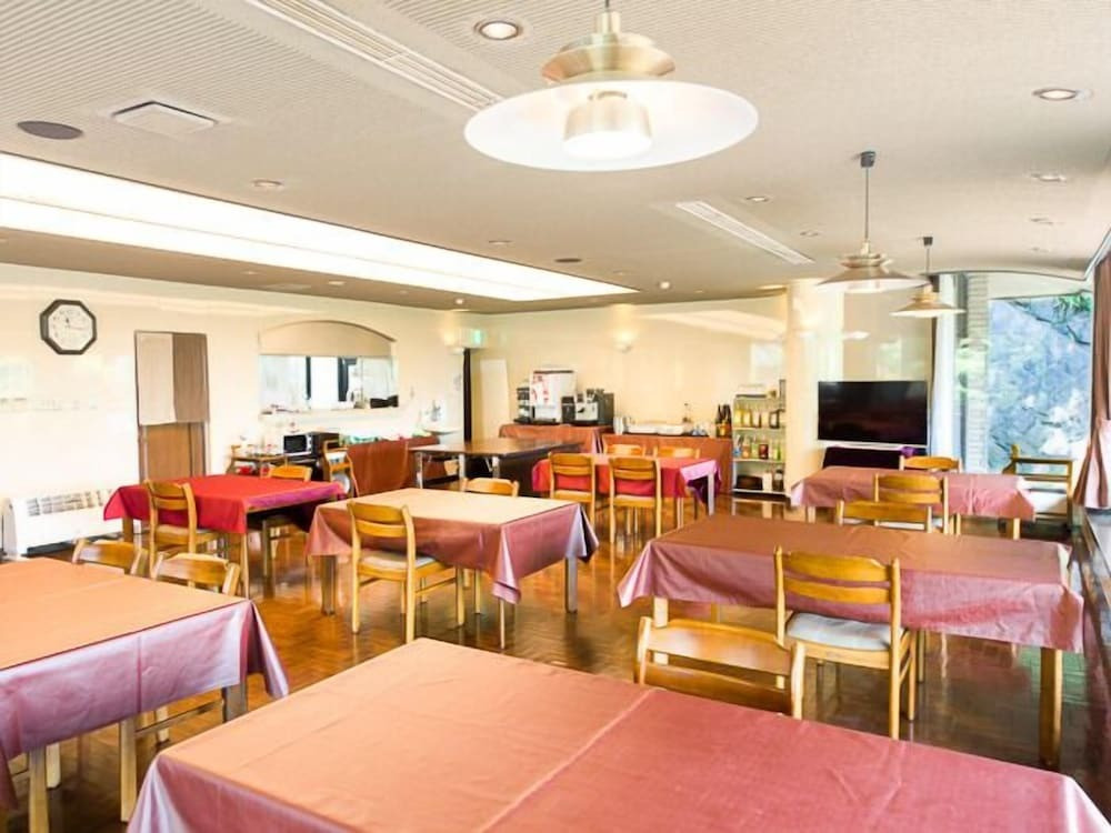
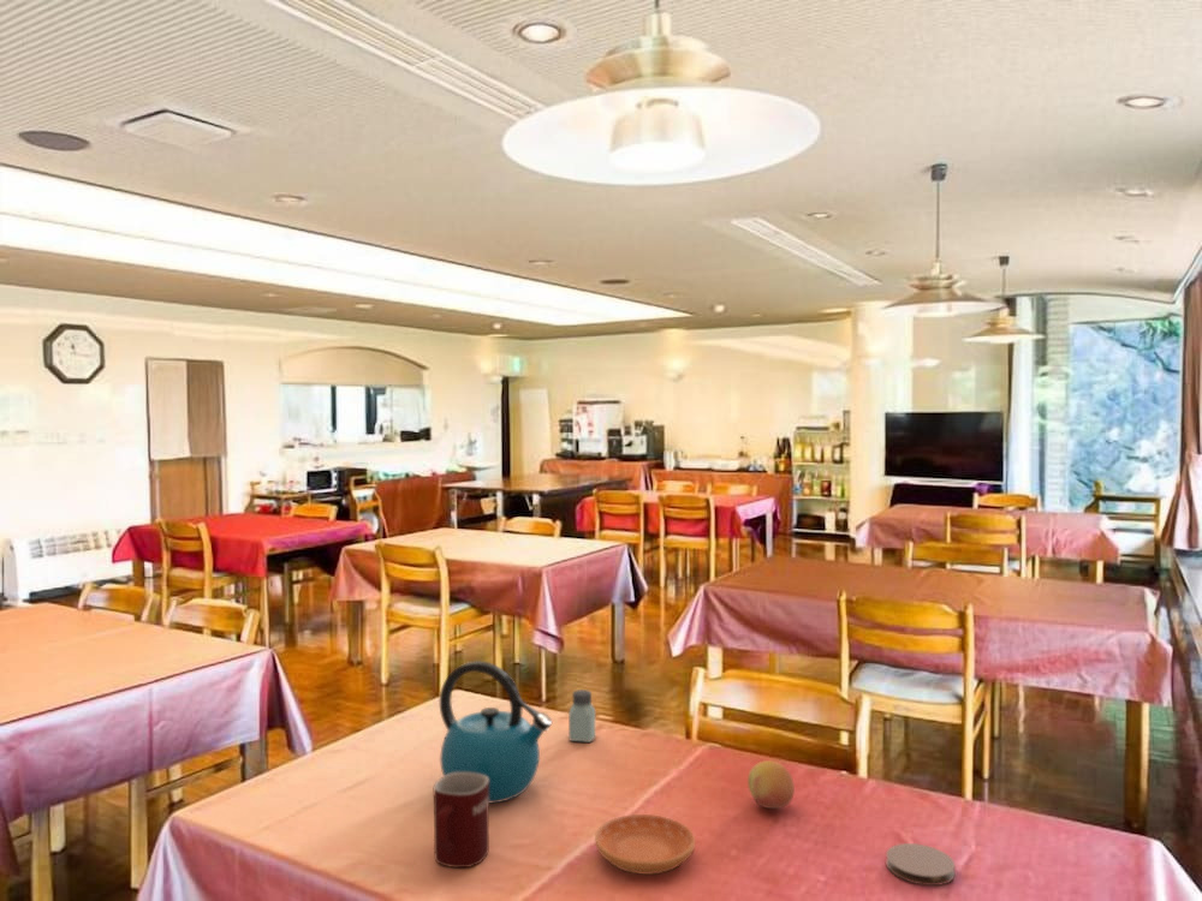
+ saltshaker (582, 715)
+ fruit (770, 783)
+ saucer (644, 845)
+ kettle (495, 727)
+ coaster (920, 863)
+ mug (457, 823)
